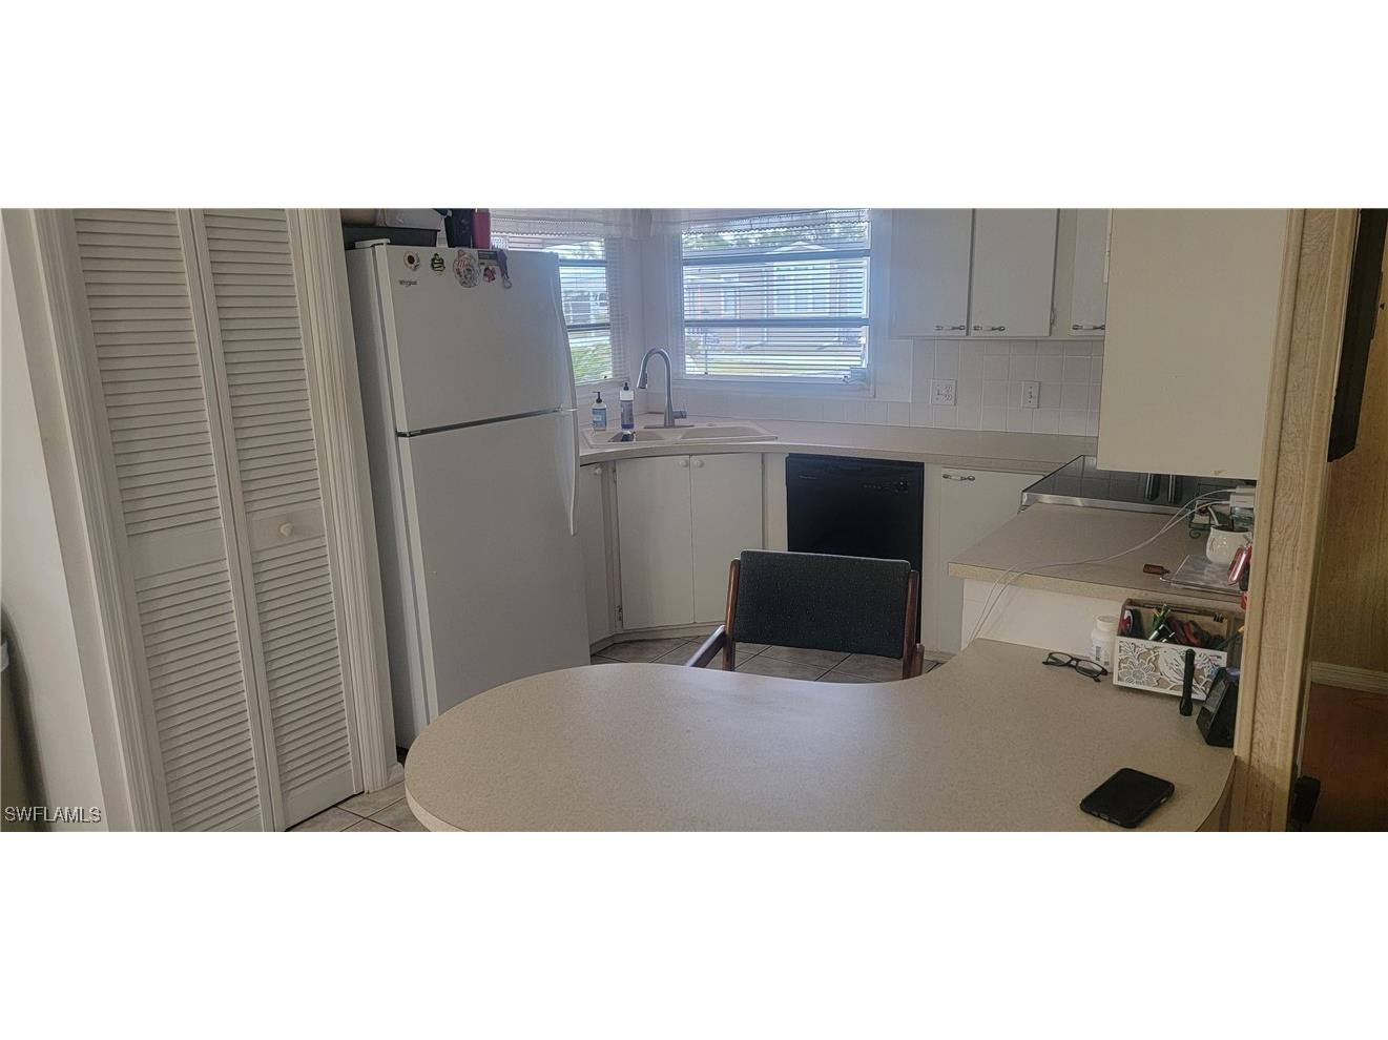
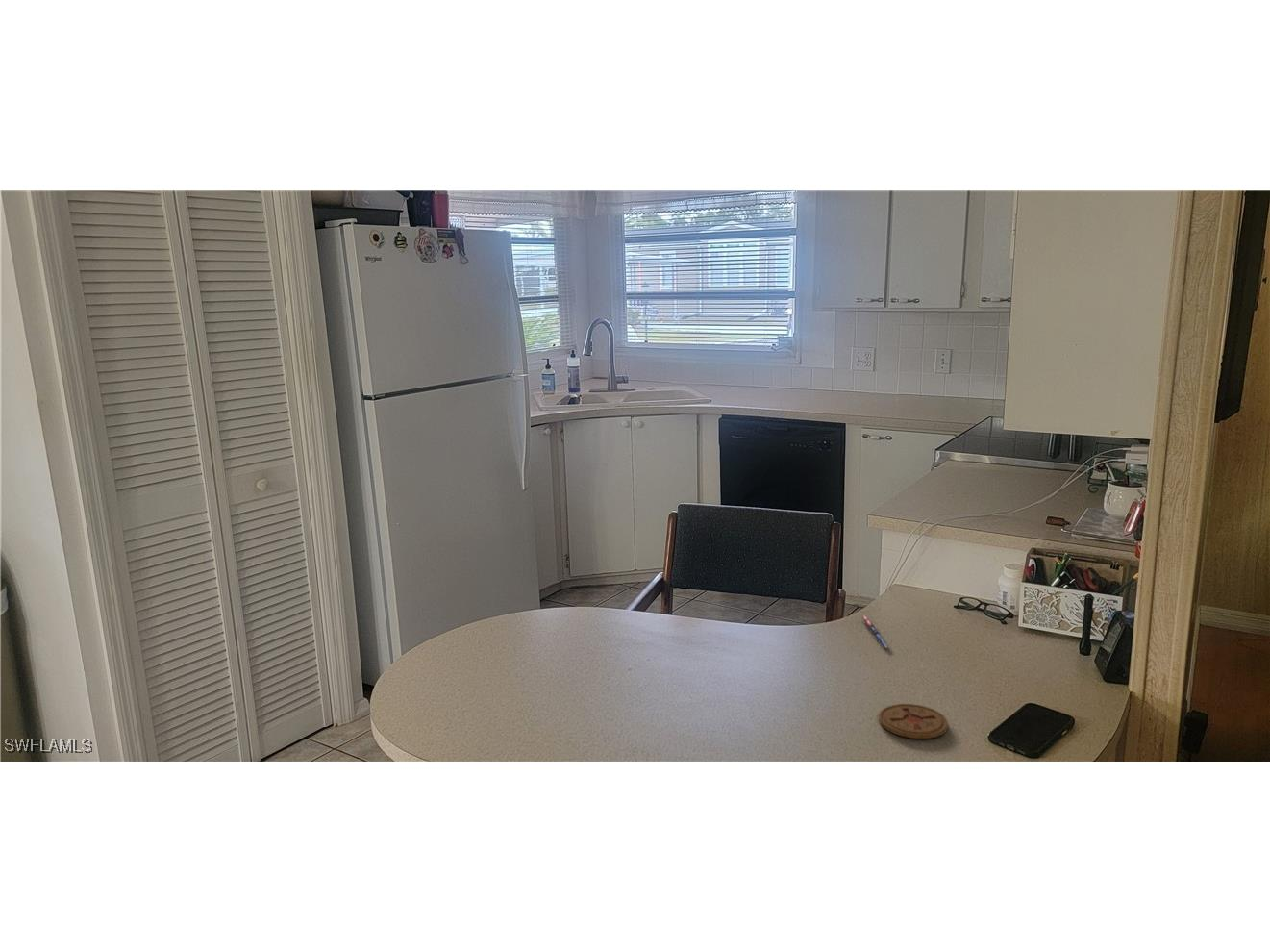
+ pen (875, 631)
+ coaster (912, 720)
